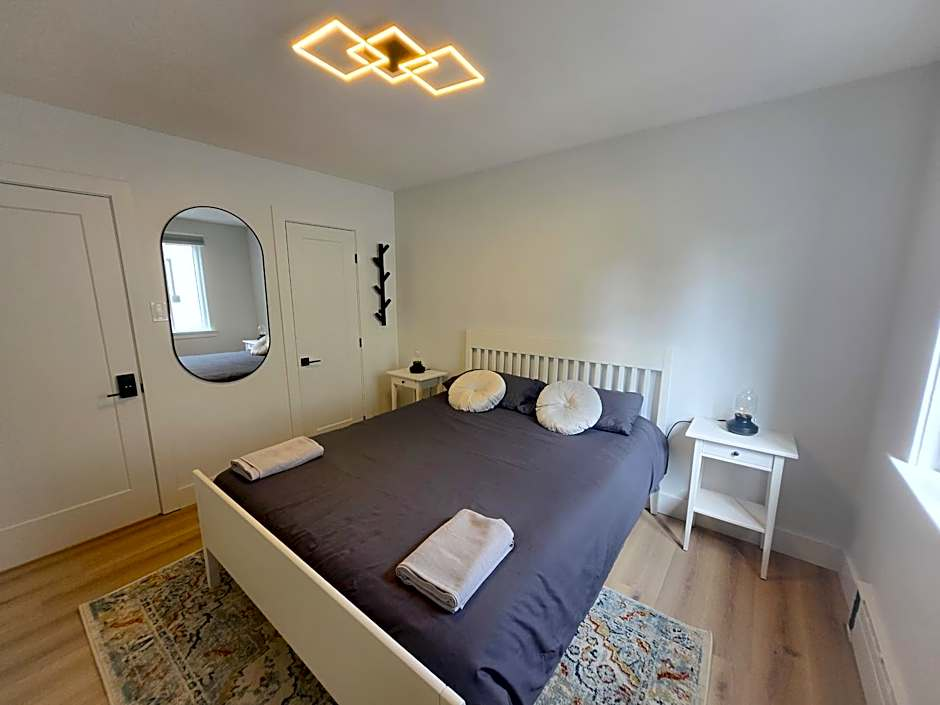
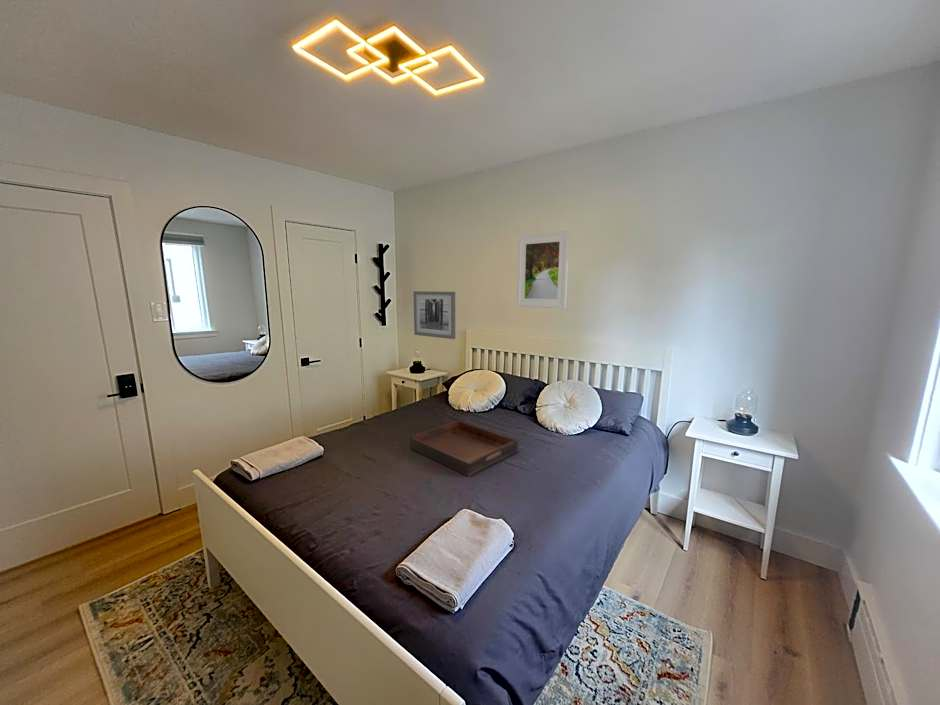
+ serving tray (462, 444)
+ wall art (433, 314)
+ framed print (541, 271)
